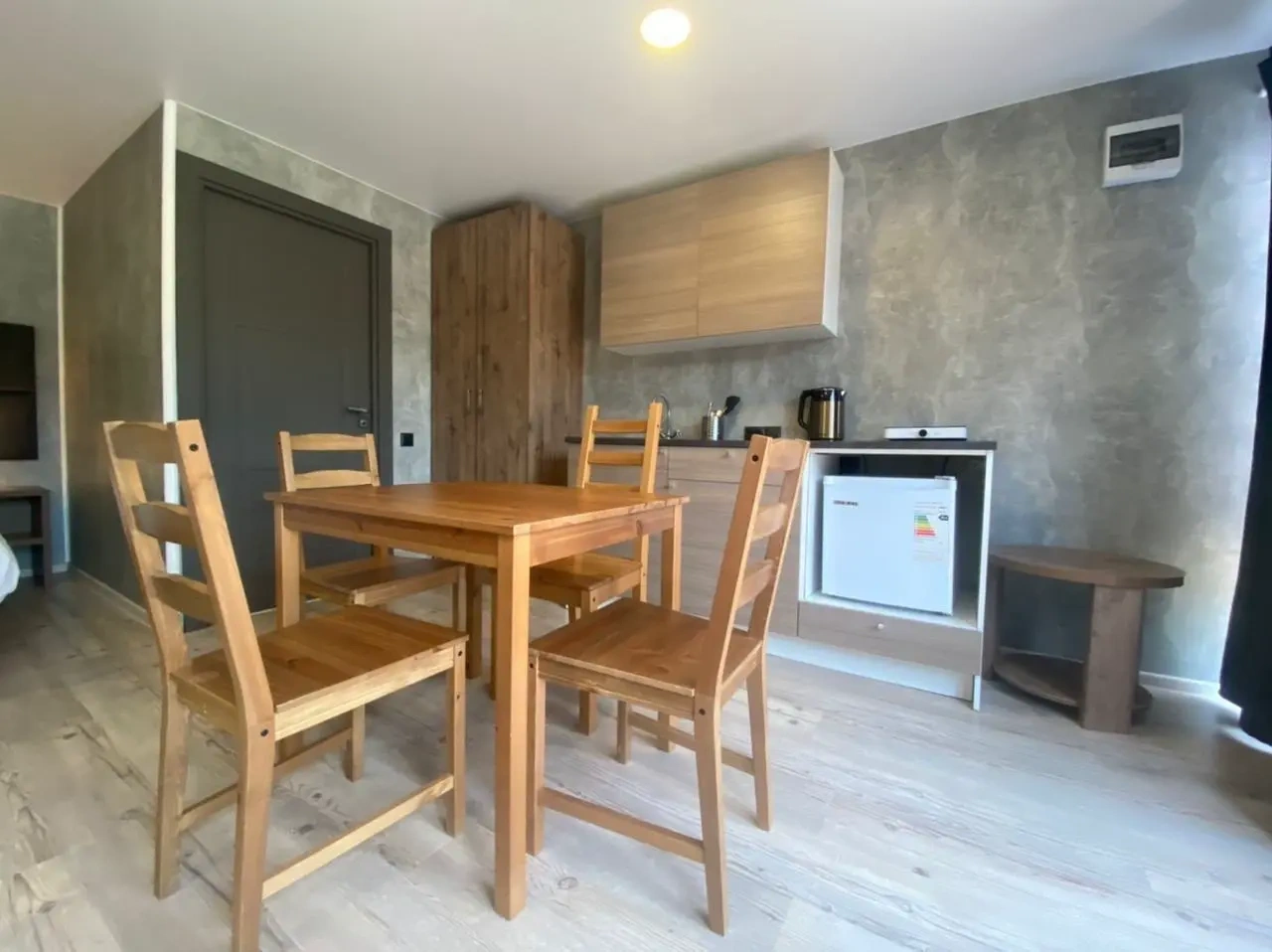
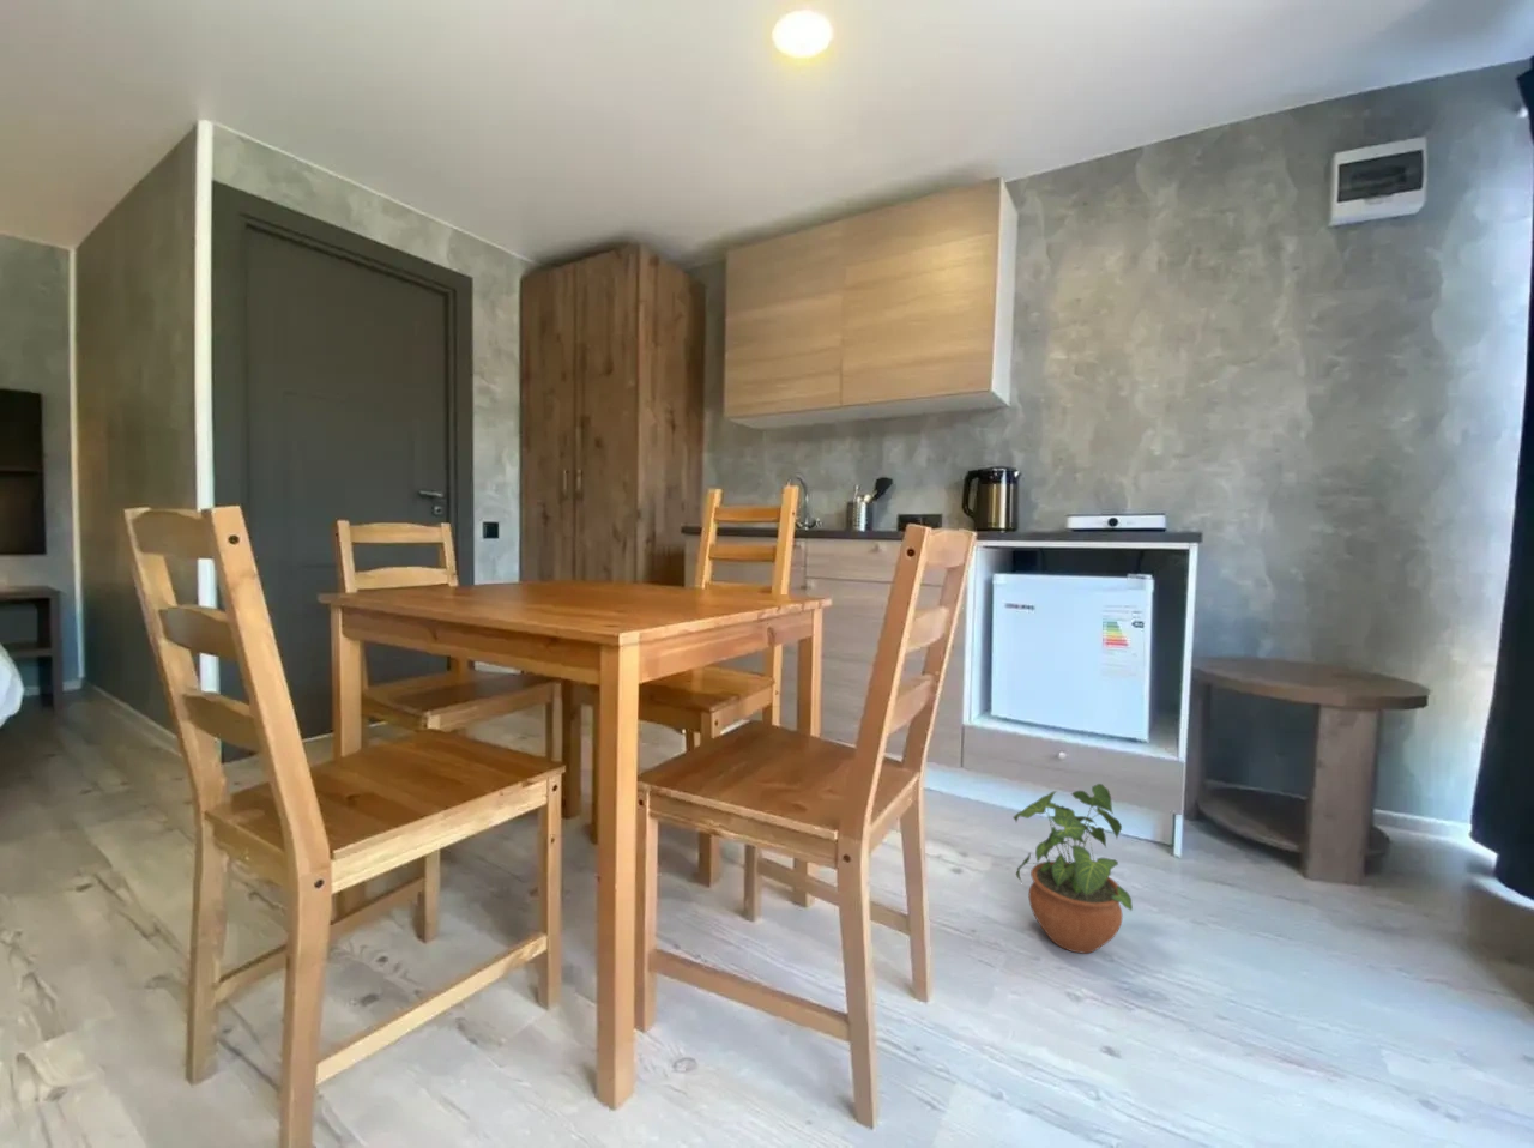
+ potted plant (1081, 860)
